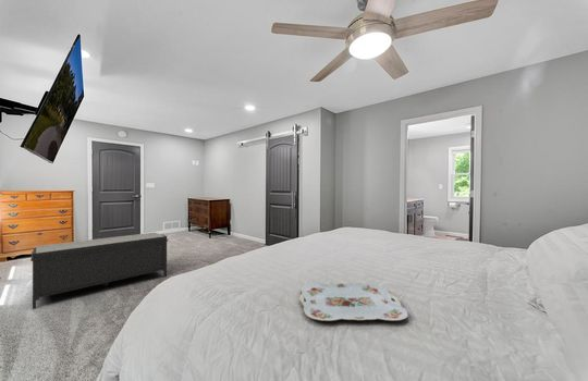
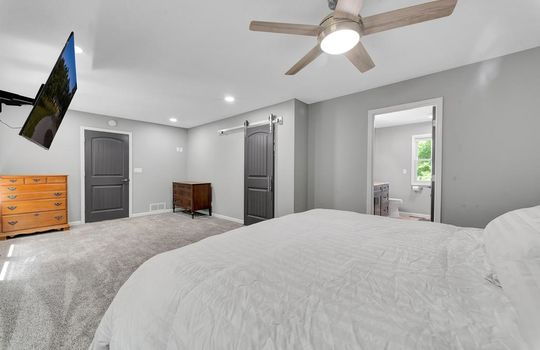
- bench (107, 262)
- serving tray (348, 299)
